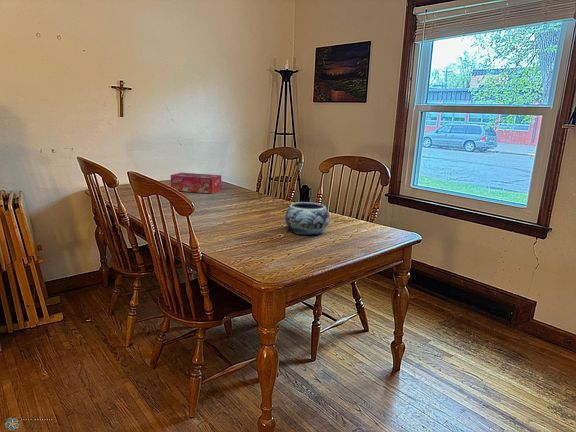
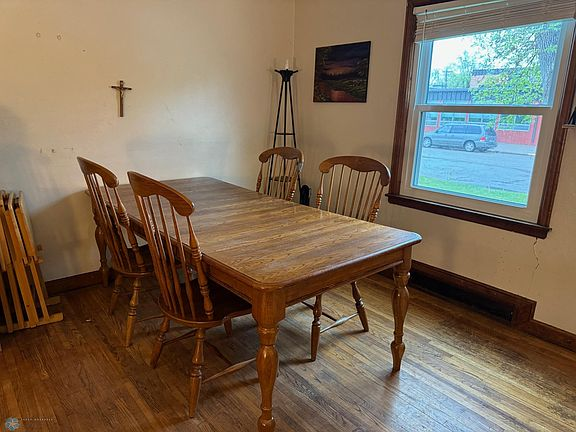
- tissue box (196, 182)
- decorative bowl (307, 218)
